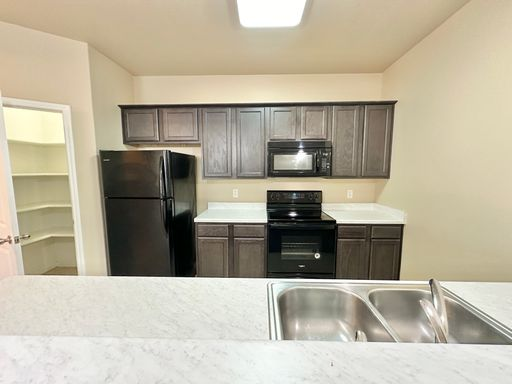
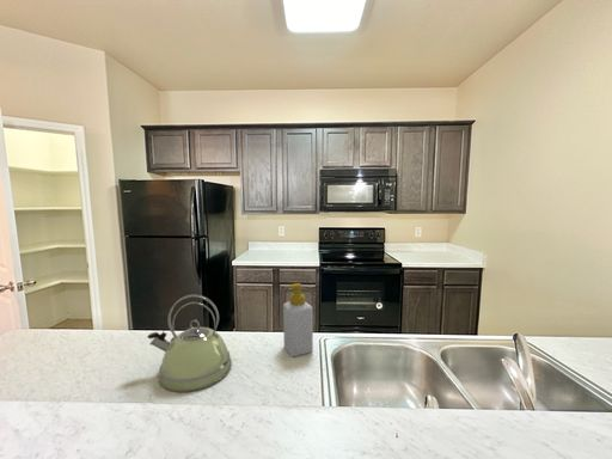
+ soap bottle (298, 317)
+ kettle (189, 332)
